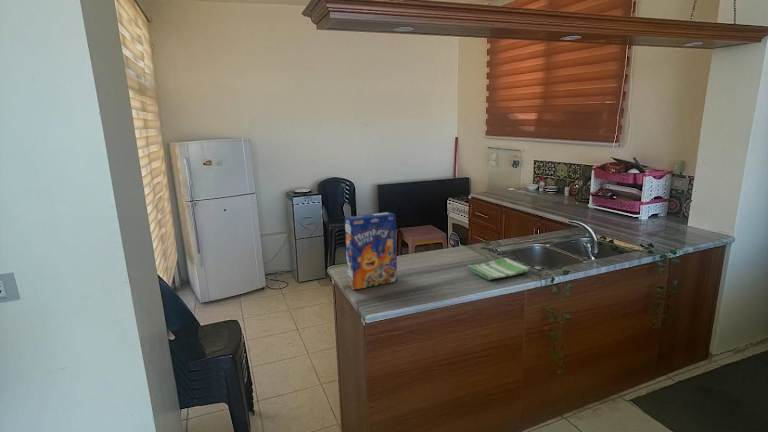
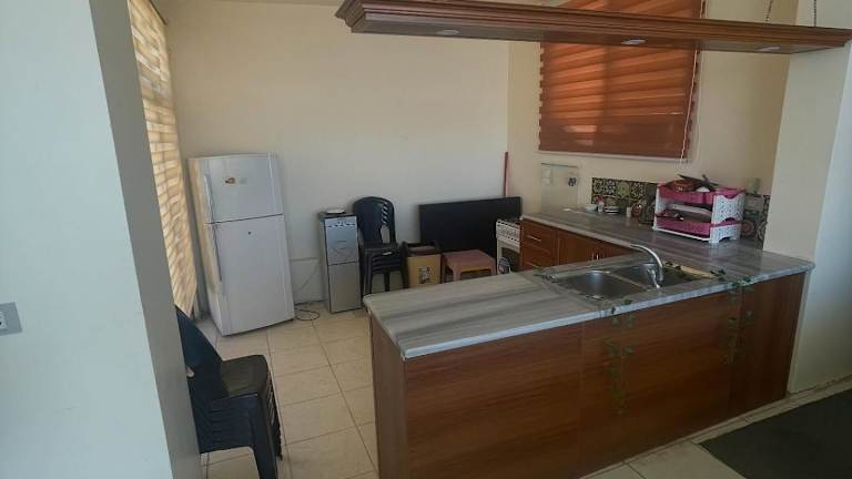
- cereal box (371, 250)
- dish towel (498, 268)
